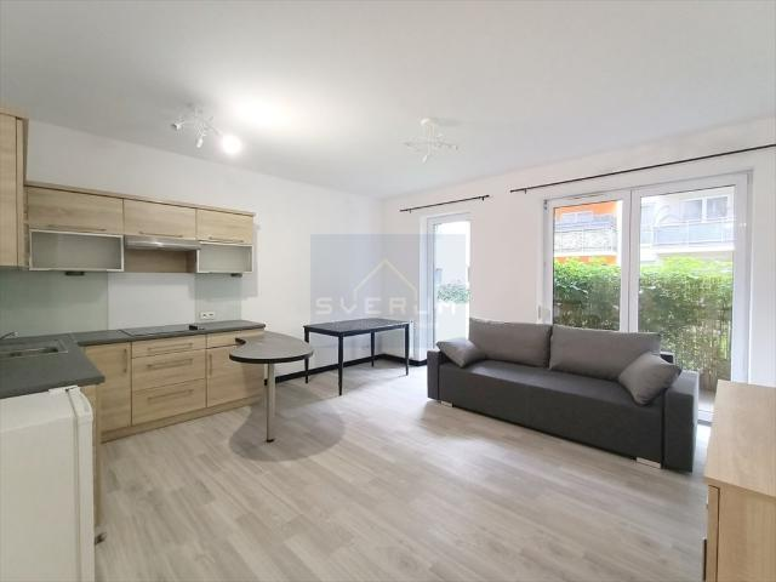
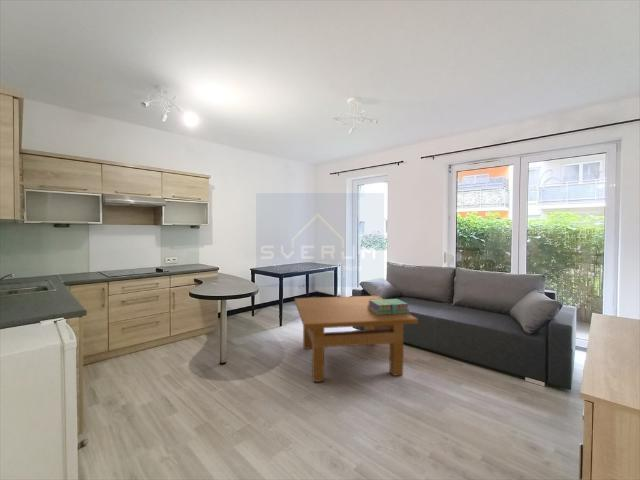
+ stack of books (388, 305)
+ table (347, 333)
